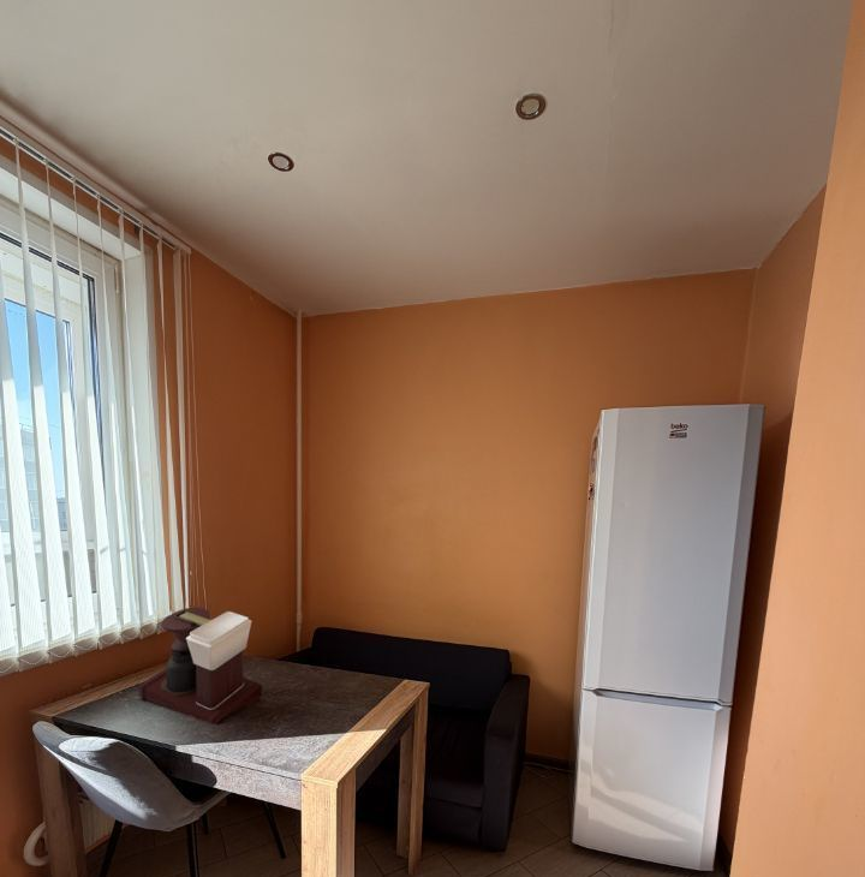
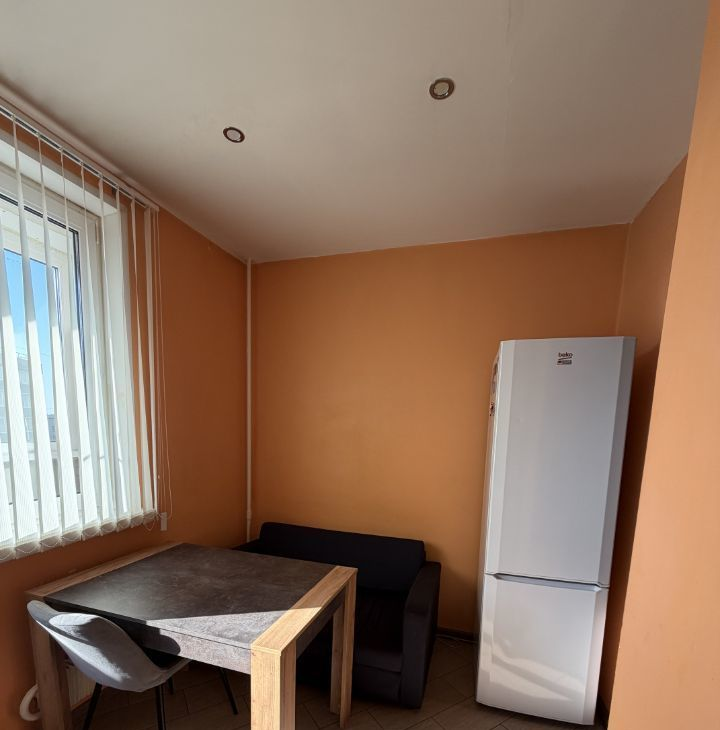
- coffee maker (199, 657)
